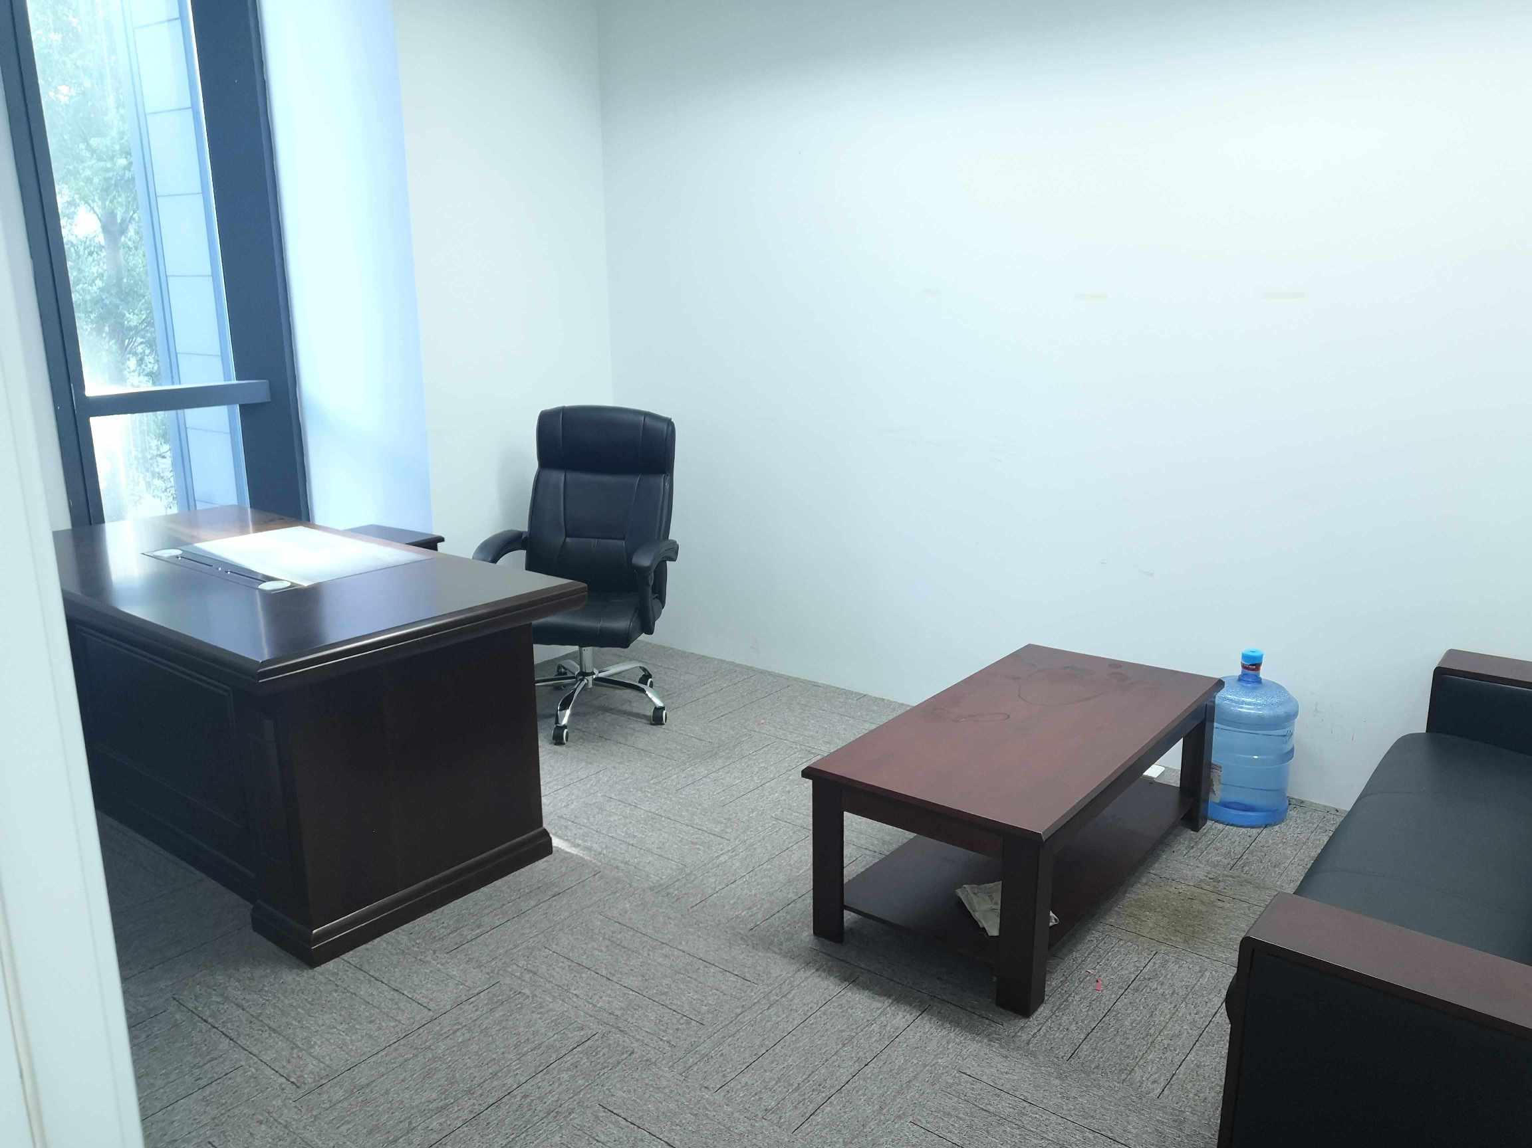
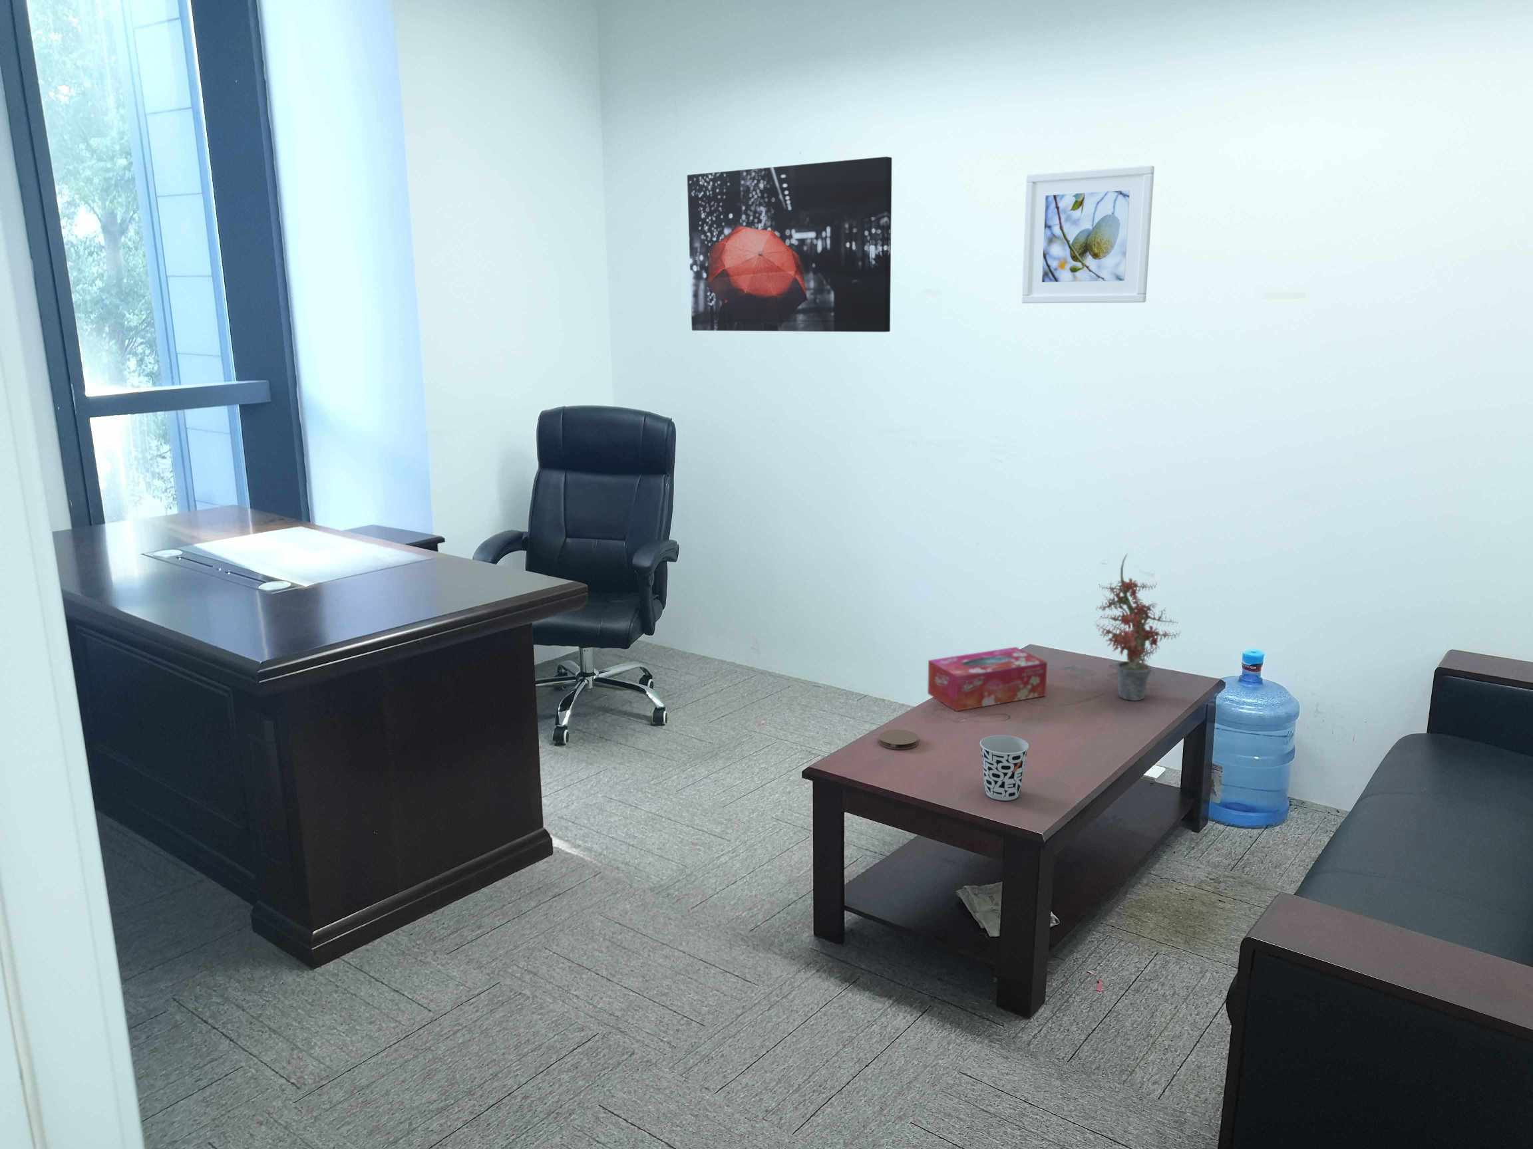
+ cup (1003, 769)
+ tissue box (986, 677)
+ coaster (898, 739)
+ wall art (785, 250)
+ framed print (1084, 238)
+ potted plant (1132, 625)
